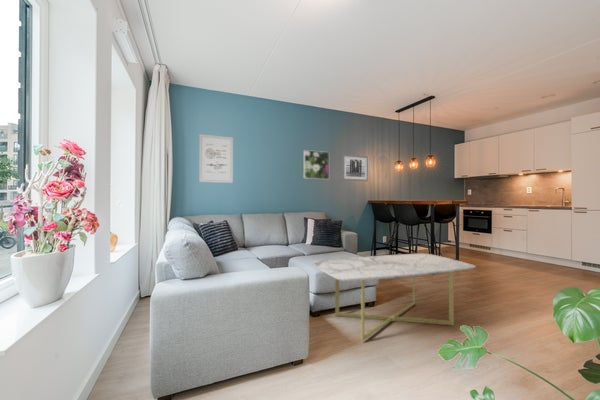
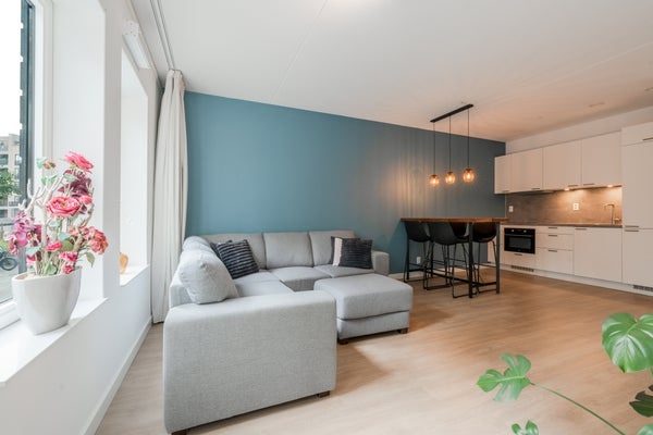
- wall art (355, 168)
- coffee table (391, 277)
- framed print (316, 165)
- wall art (216, 159)
